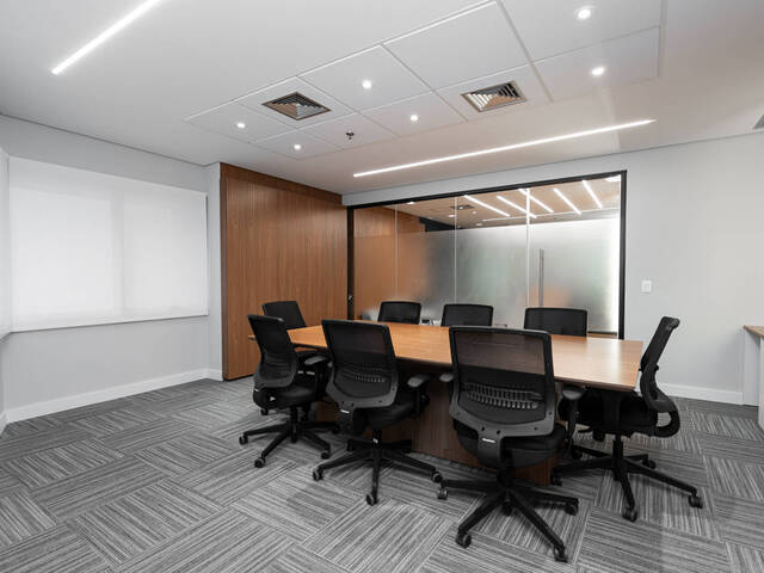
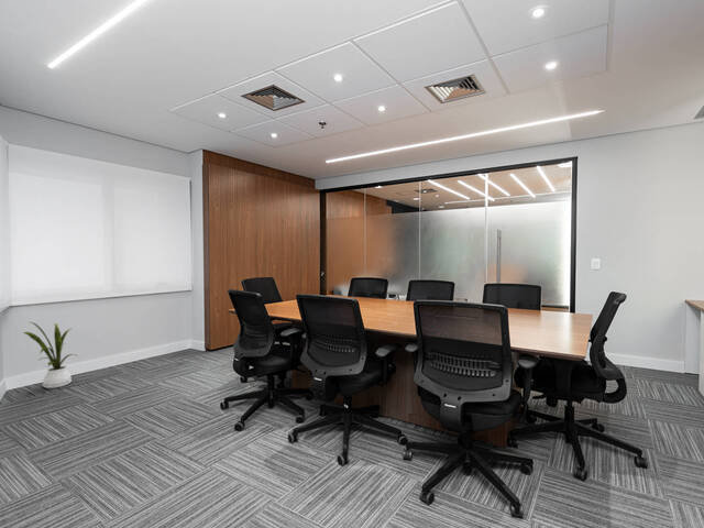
+ house plant (53, 351)
